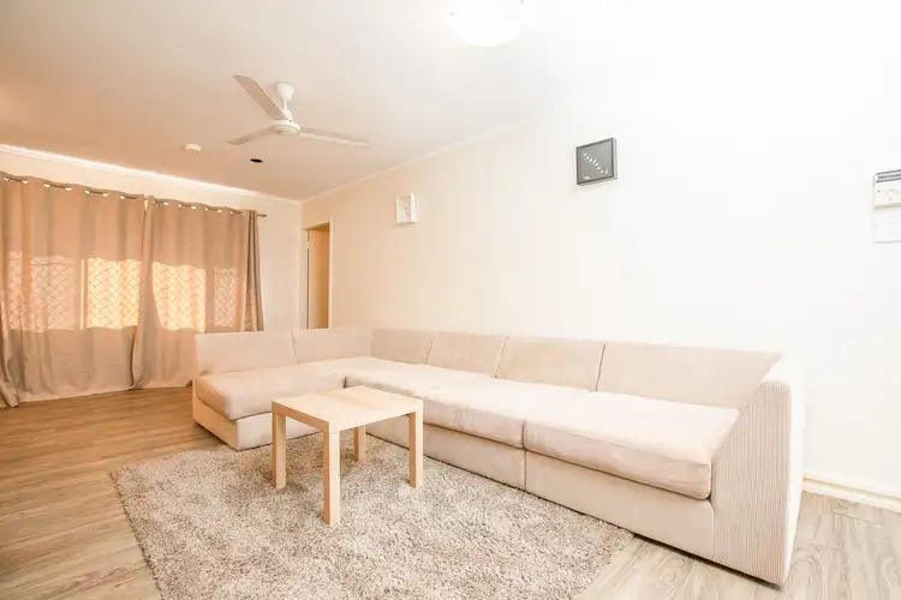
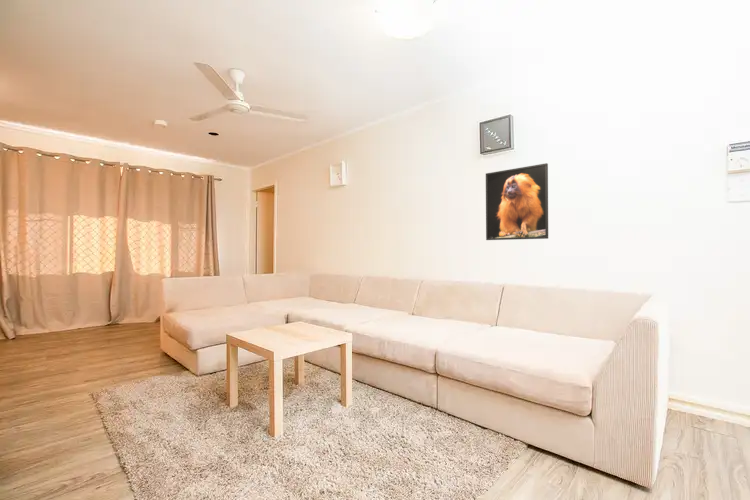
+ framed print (515, 204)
